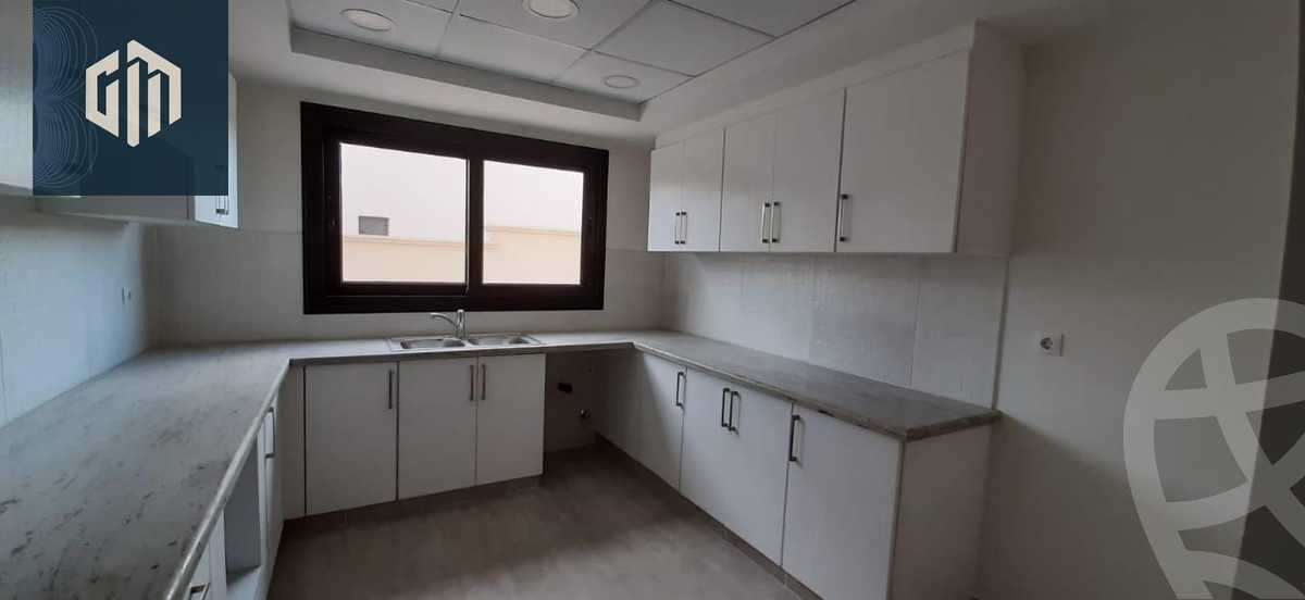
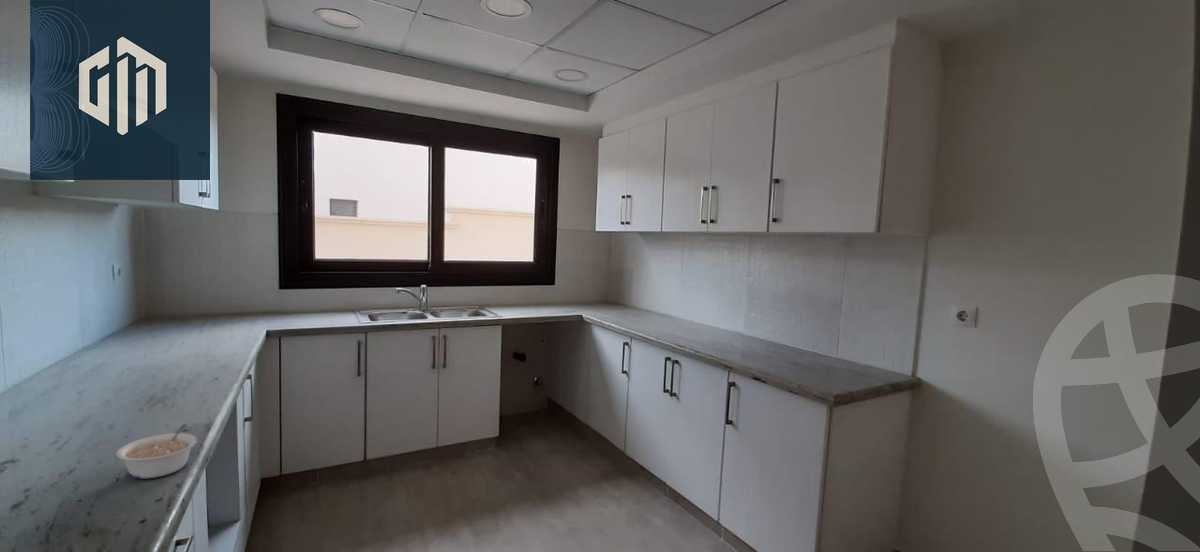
+ legume (158, 453)
